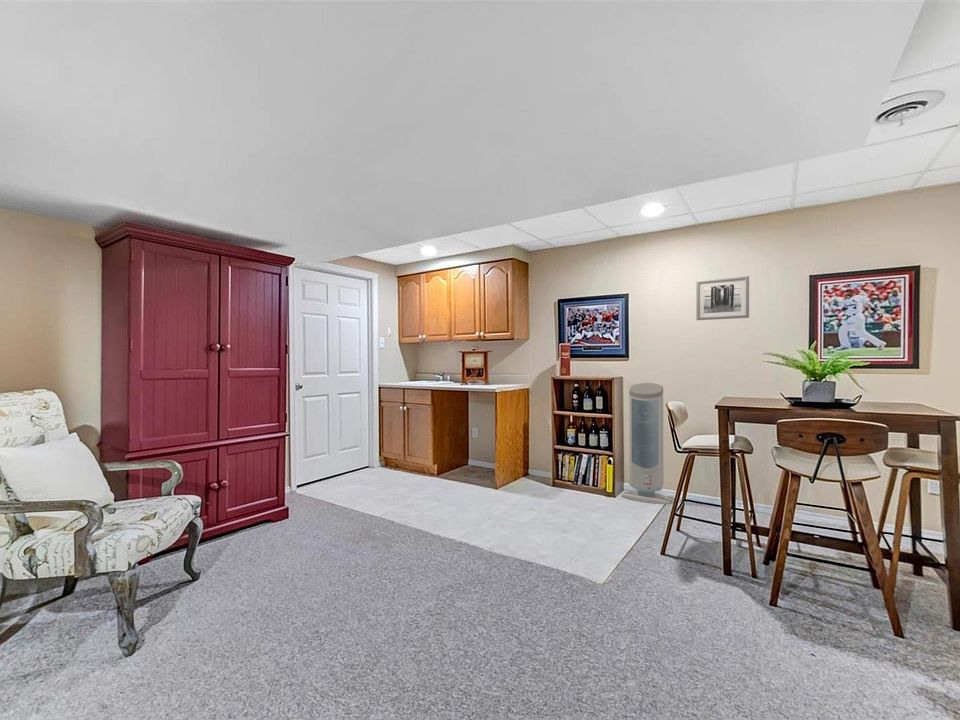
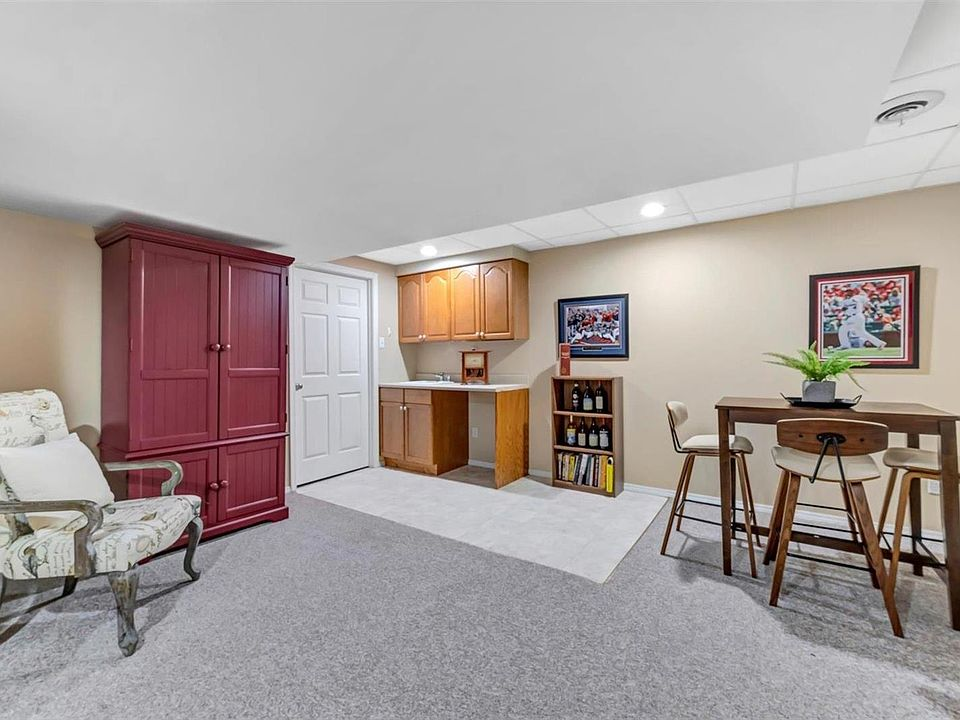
- air purifier (646, 440)
- wall art (722, 298)
